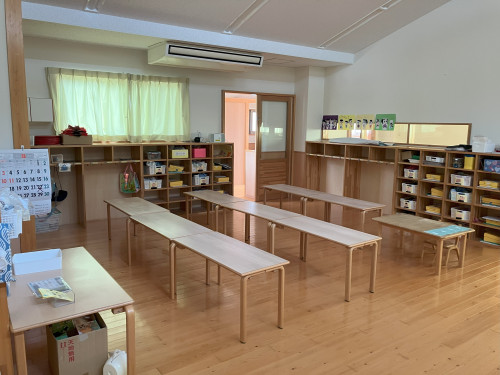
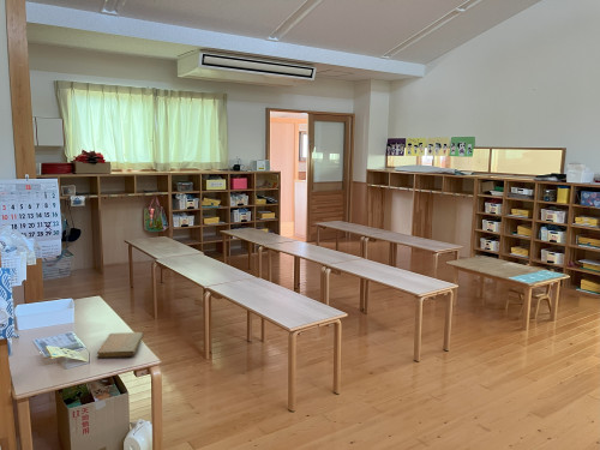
+ notebook (121, 343)
